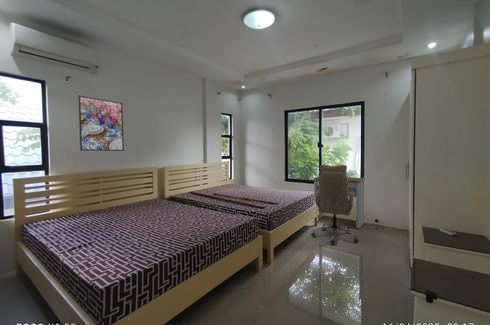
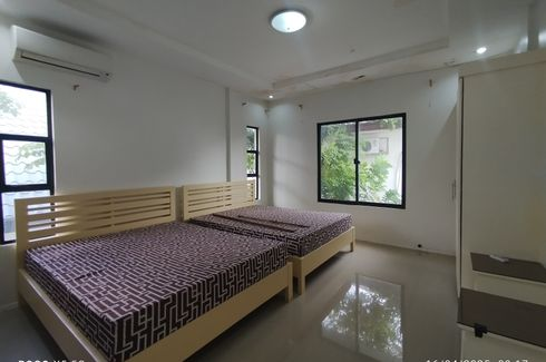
- desk (348, 195)
- office chair (334, 200)
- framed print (102, 125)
